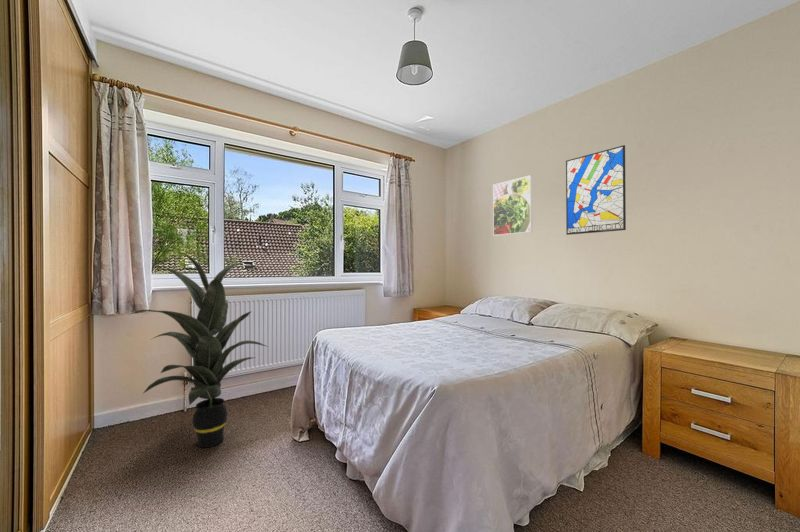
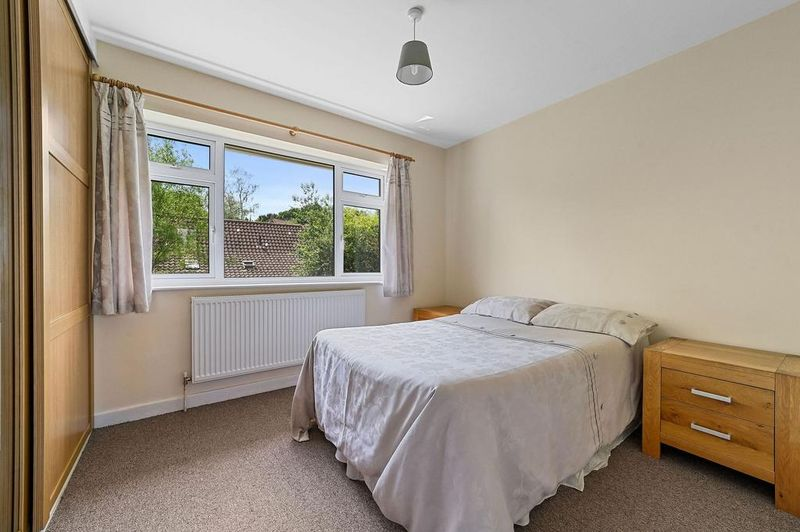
- indoor plant (201, 346)
- wall art (593, 193)
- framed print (511, 207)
